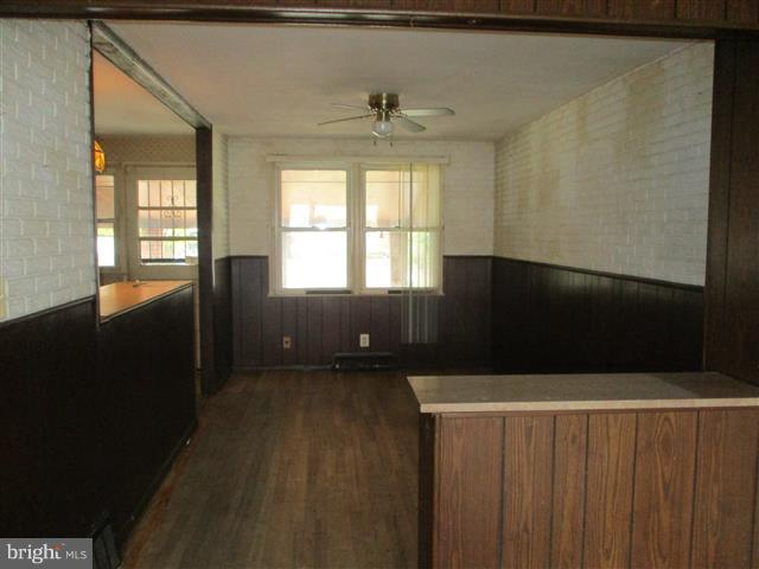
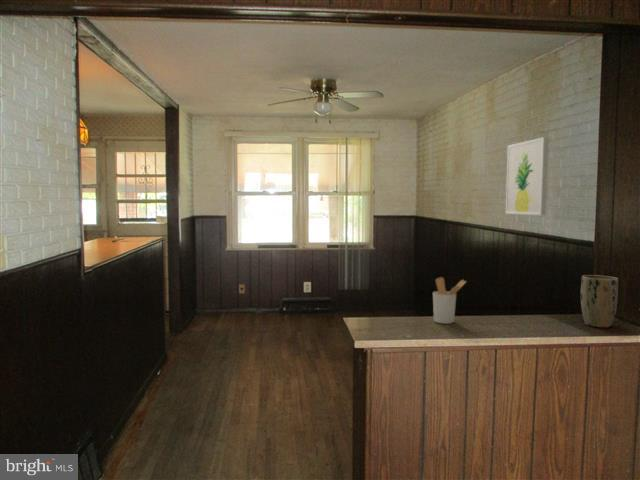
+ utensil holder (450, 300)
+ wall art (525, 178)
+ plant pot (598, 301)
